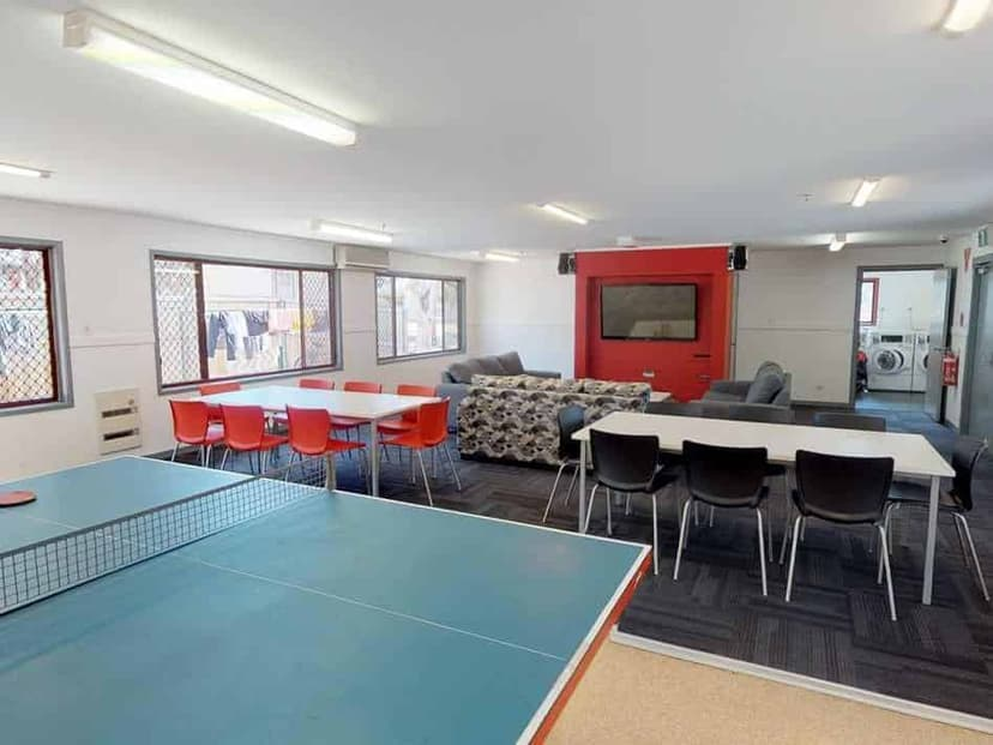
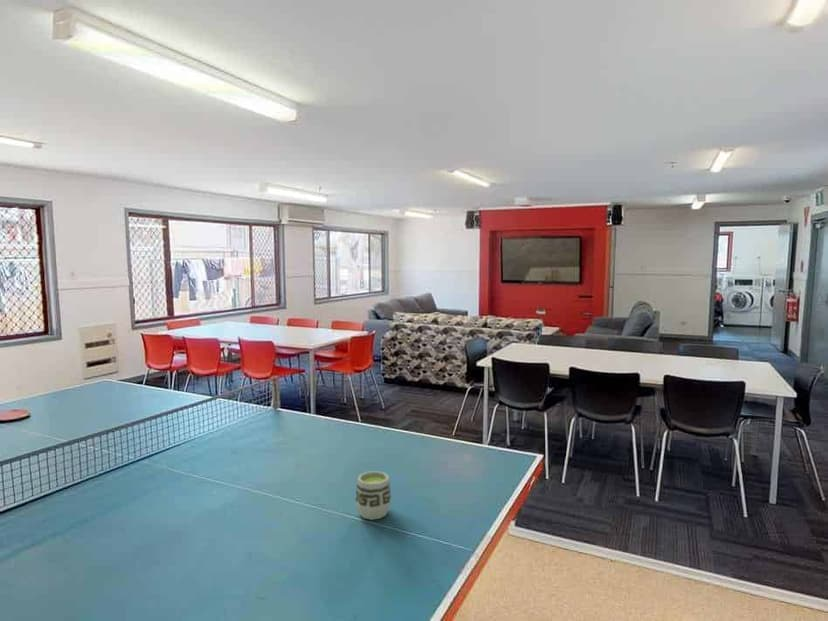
+ cup (373, 495)
